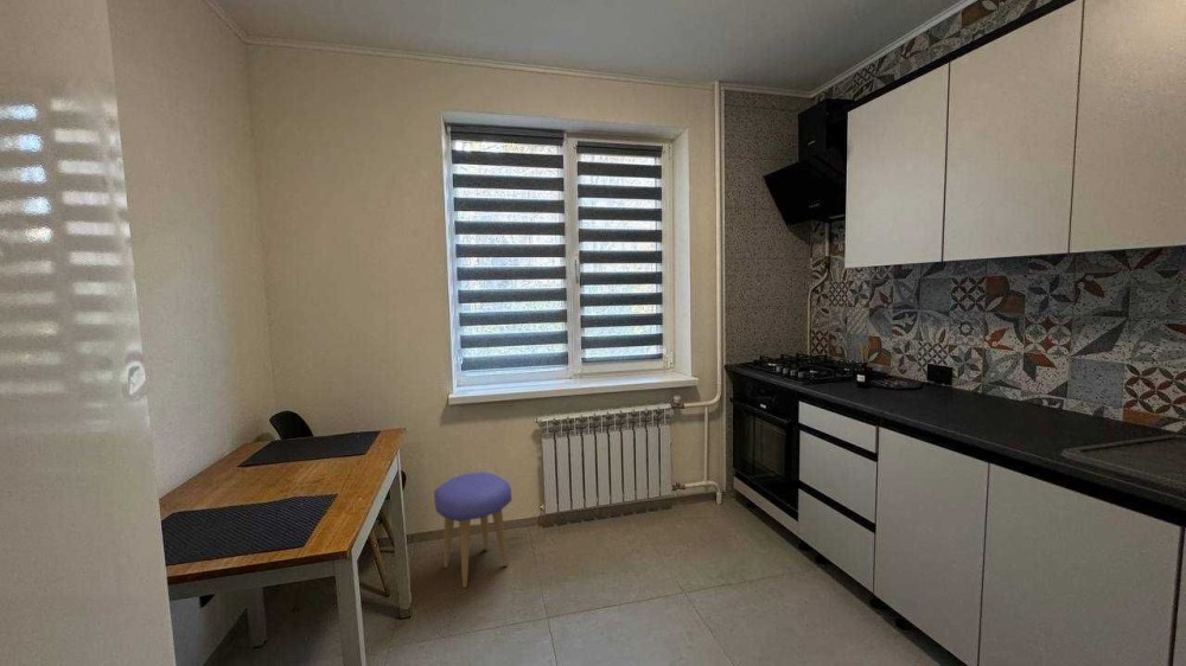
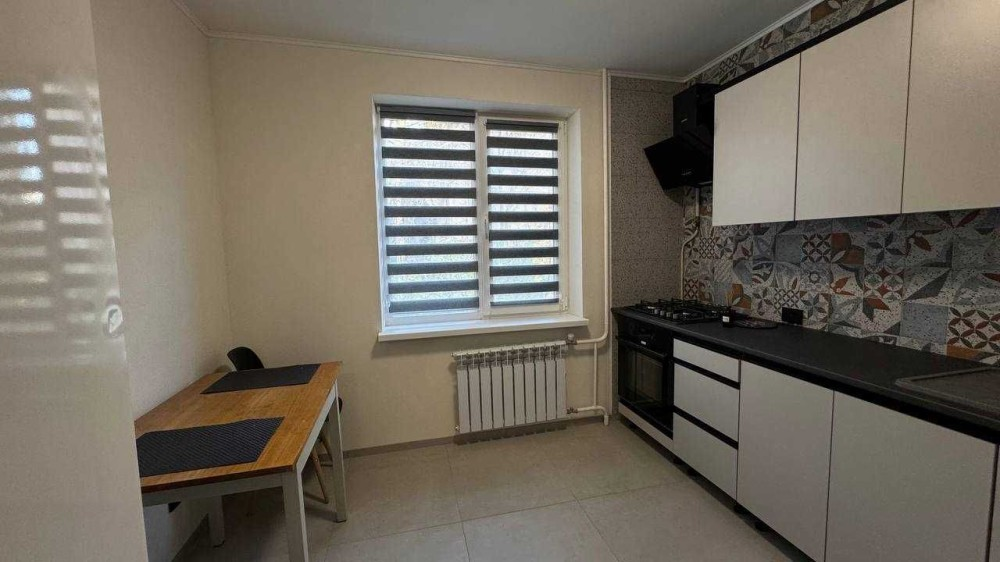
- stool (470, 524)
